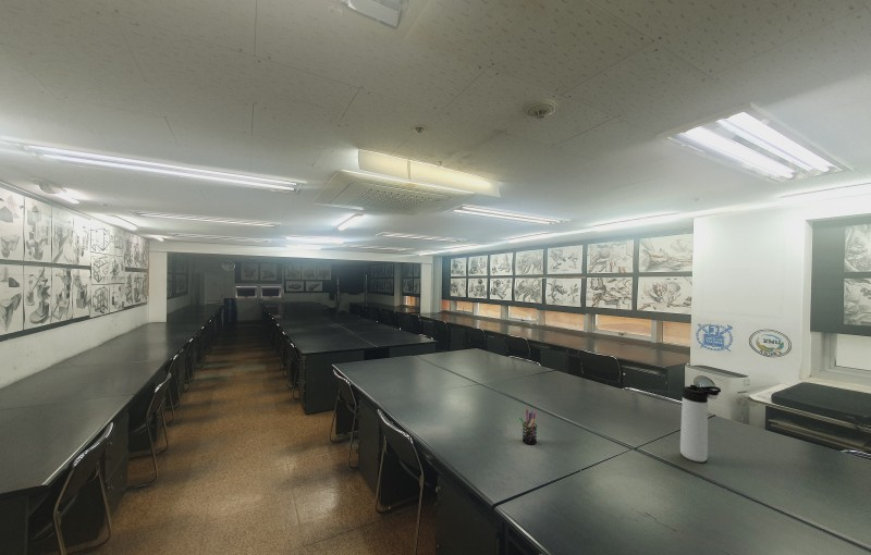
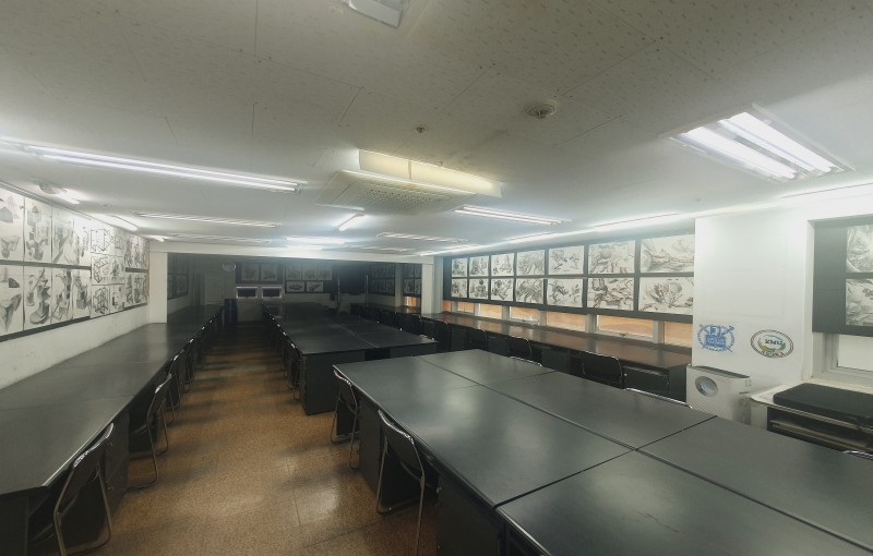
- thermos bottle (700, 421)
- pen holder (527, 425)
